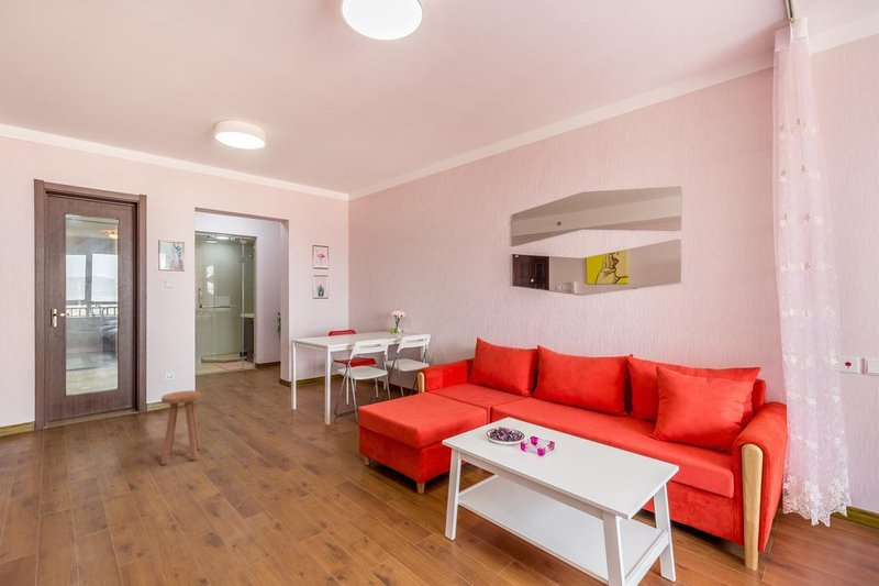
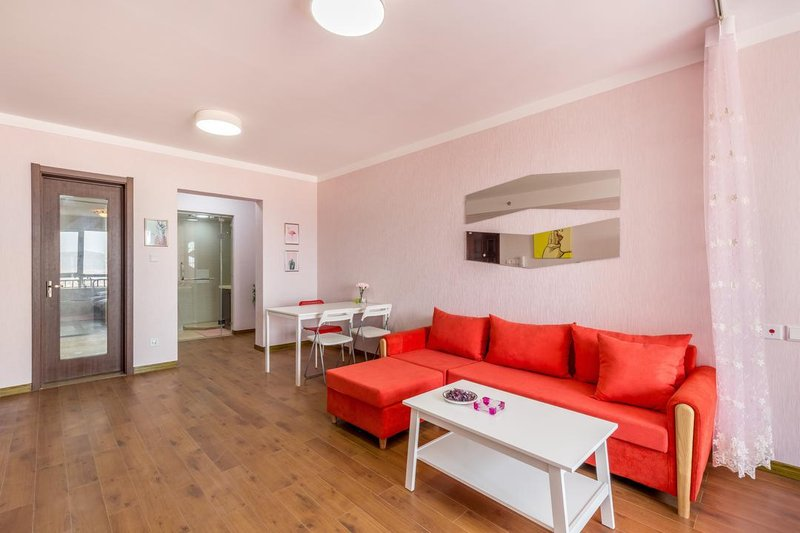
- stool (187, 423)
